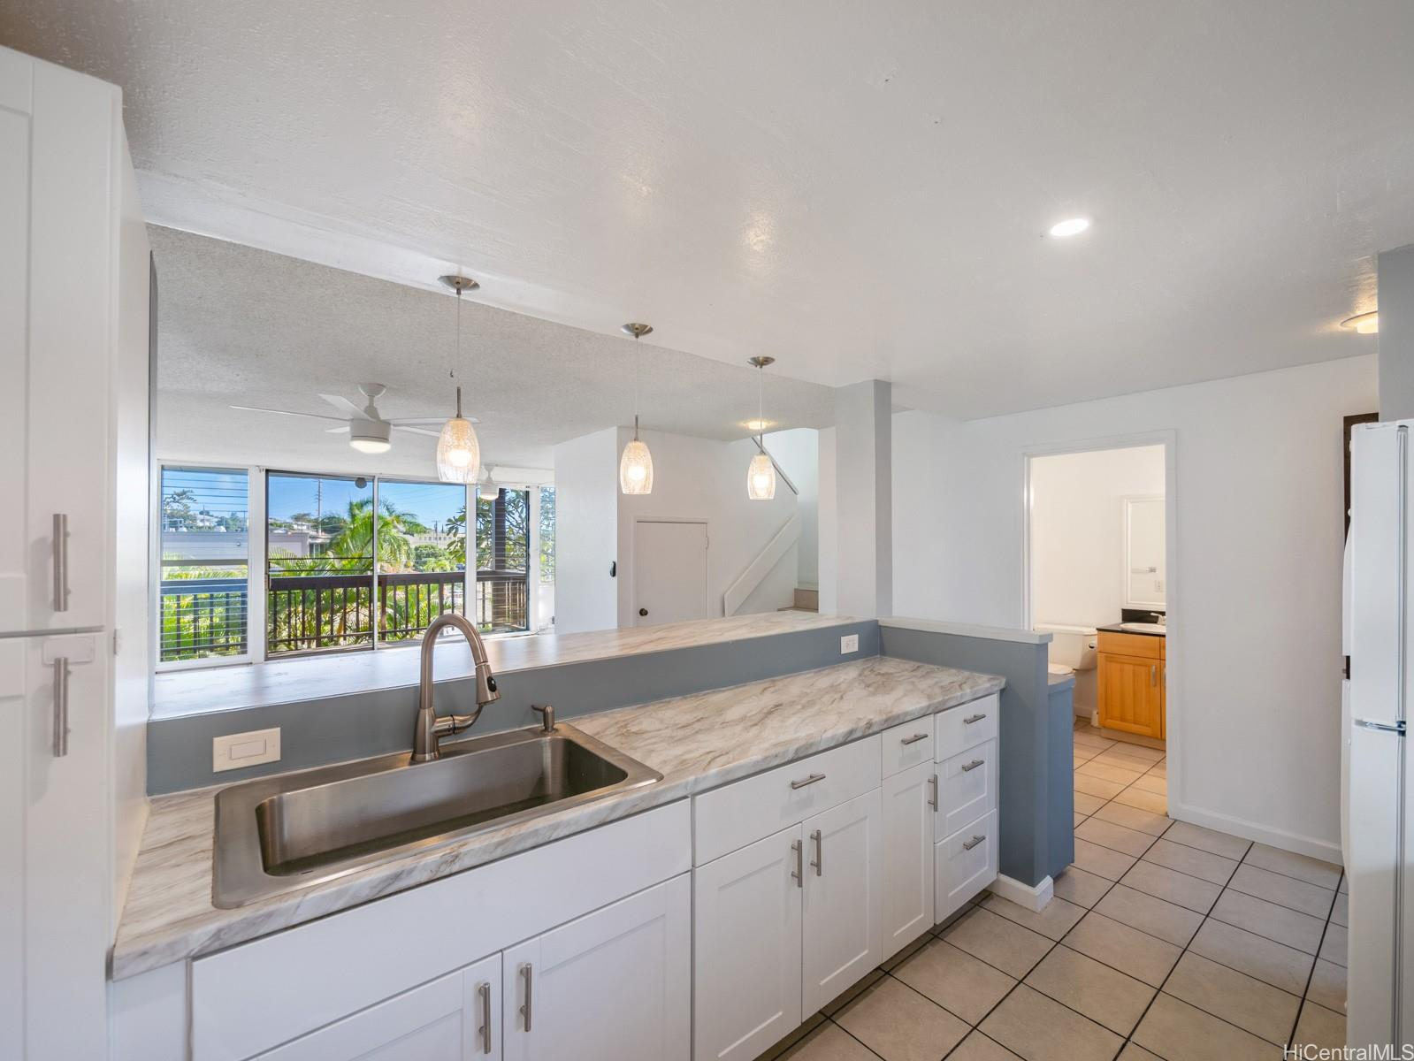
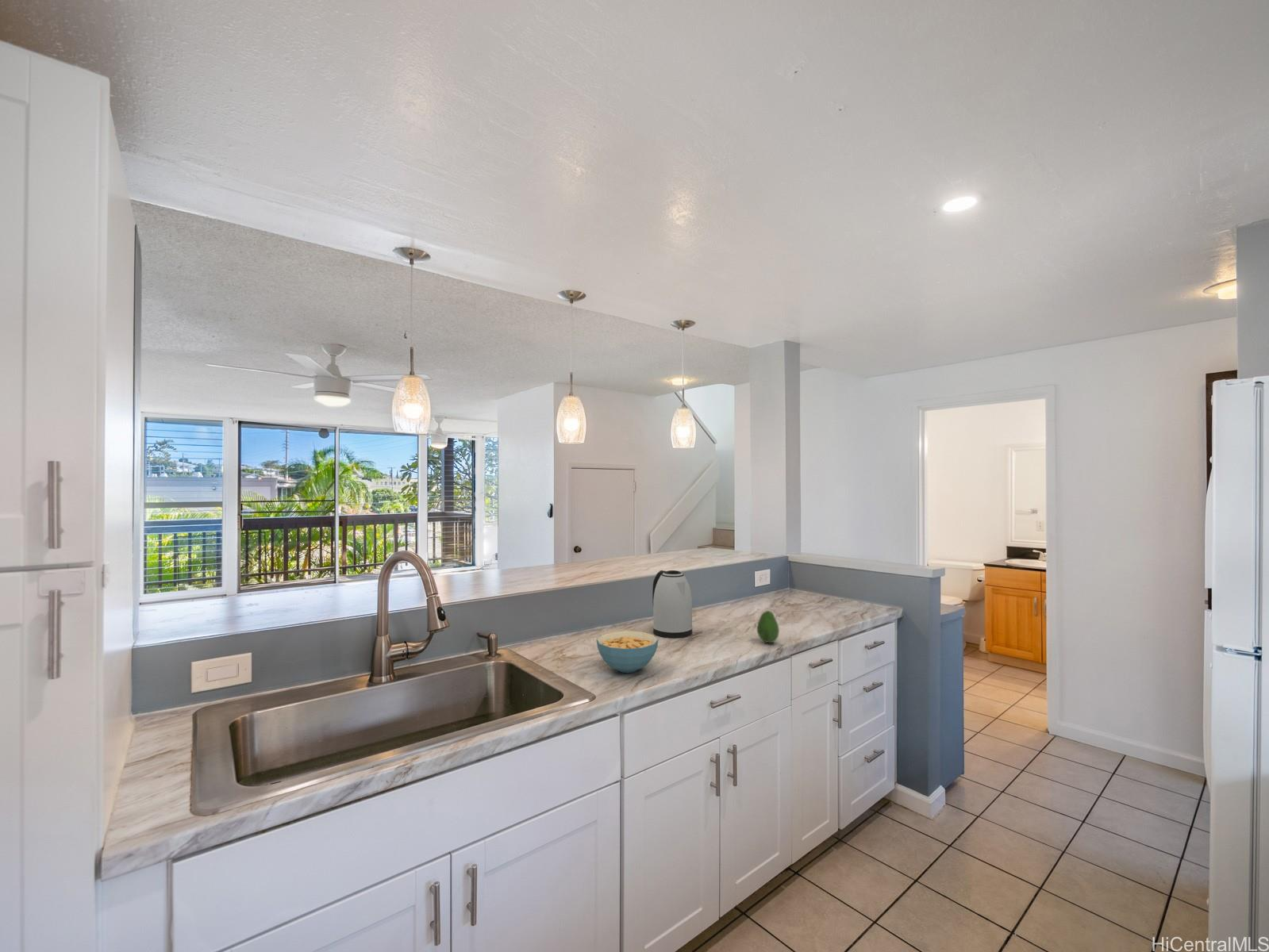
+ cereal bowl (627, 654)
+ fruit (767, 626)
+ kettle (668, 600)
